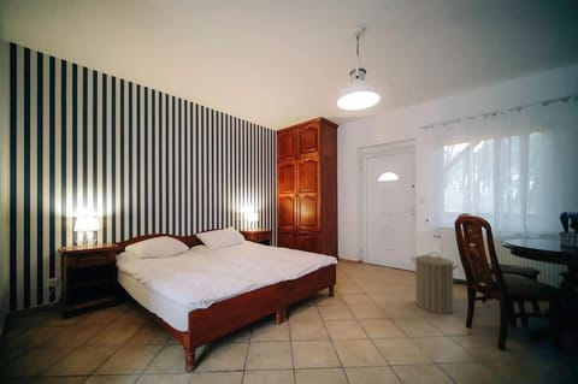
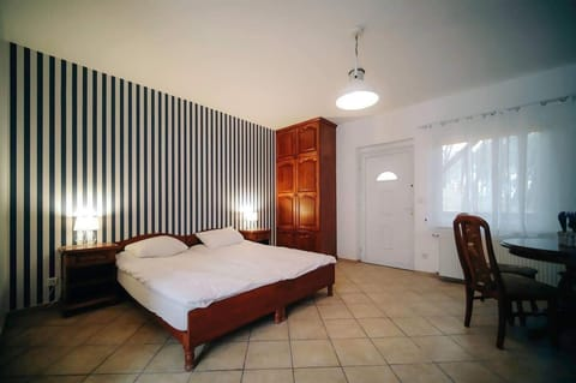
- laundry hamper (434, 279)
